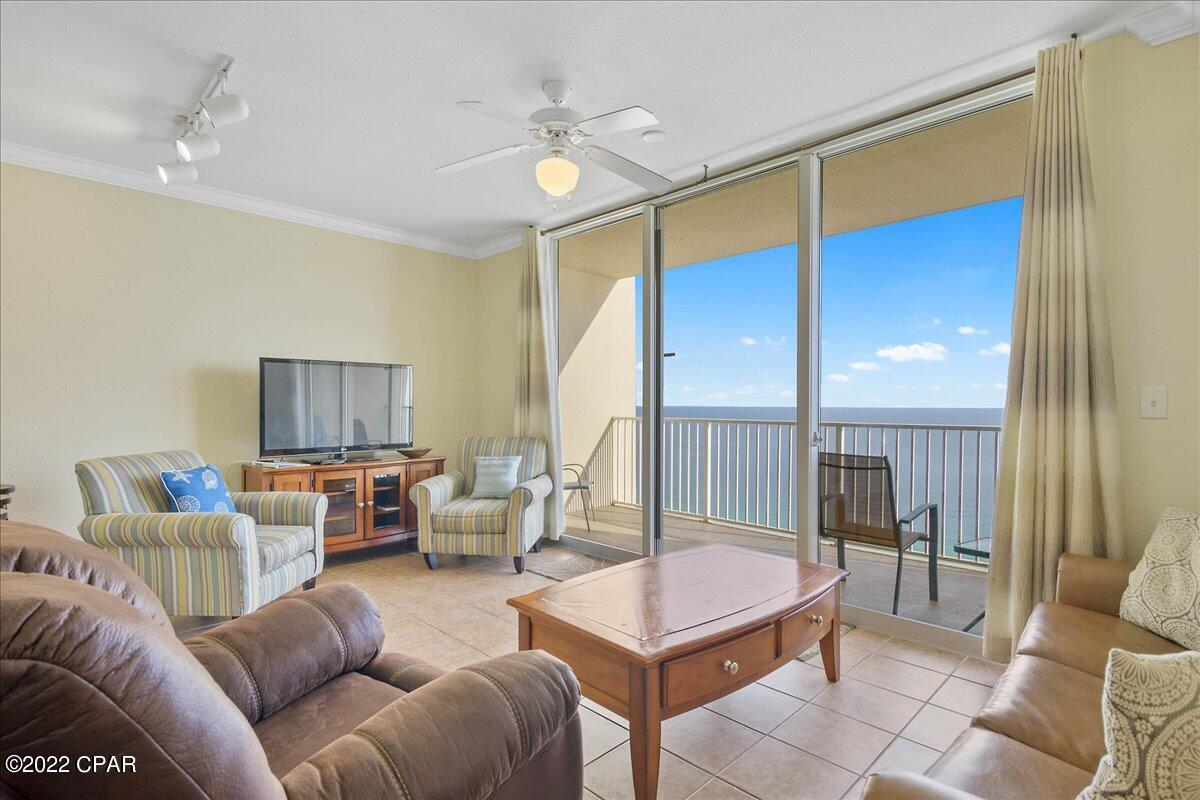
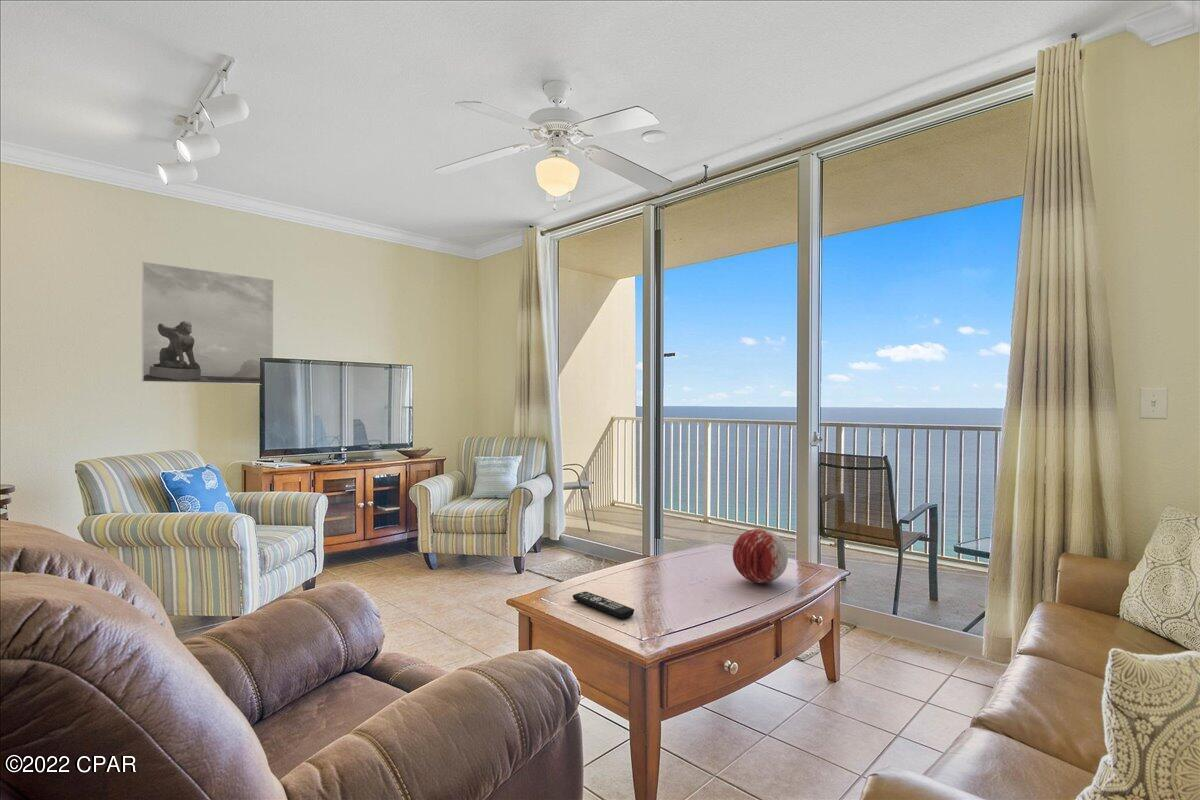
+ decorative orb (760, 555)
+ remote control (602, 604)
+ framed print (211, 327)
